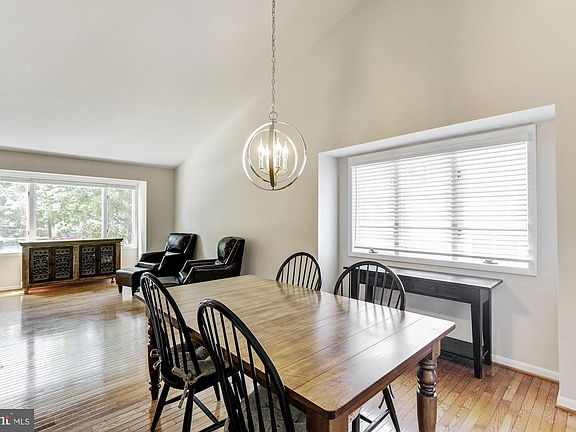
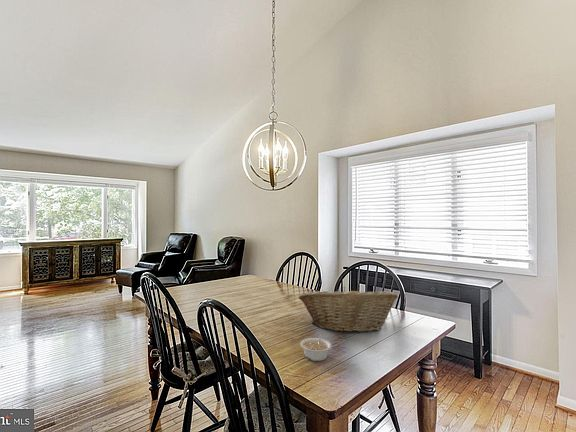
+ legume (315, 348)
+ fruit basket (347, 304)
